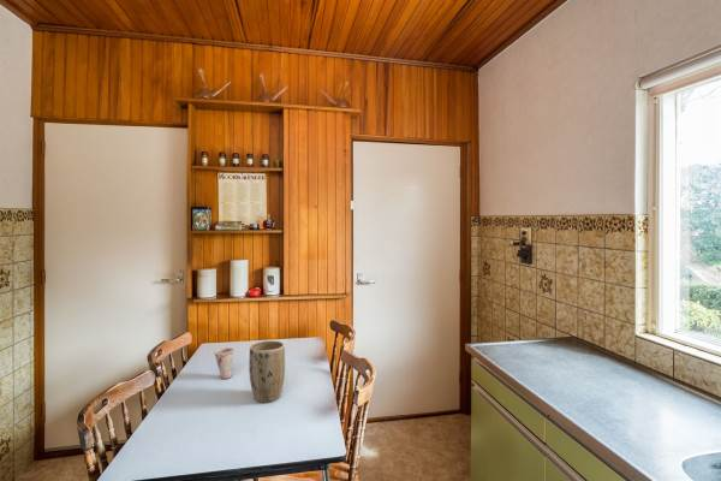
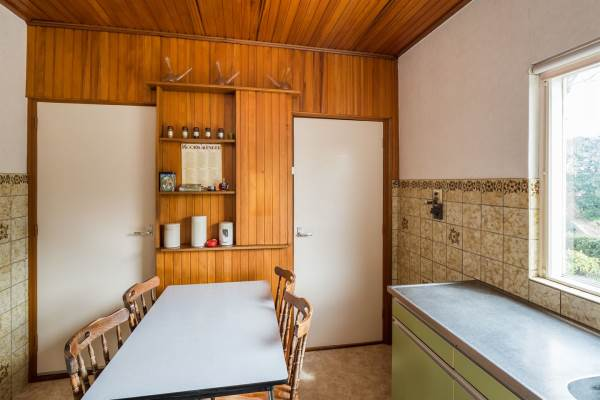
- cup (224, 363)
- plant pot (267, 370)
